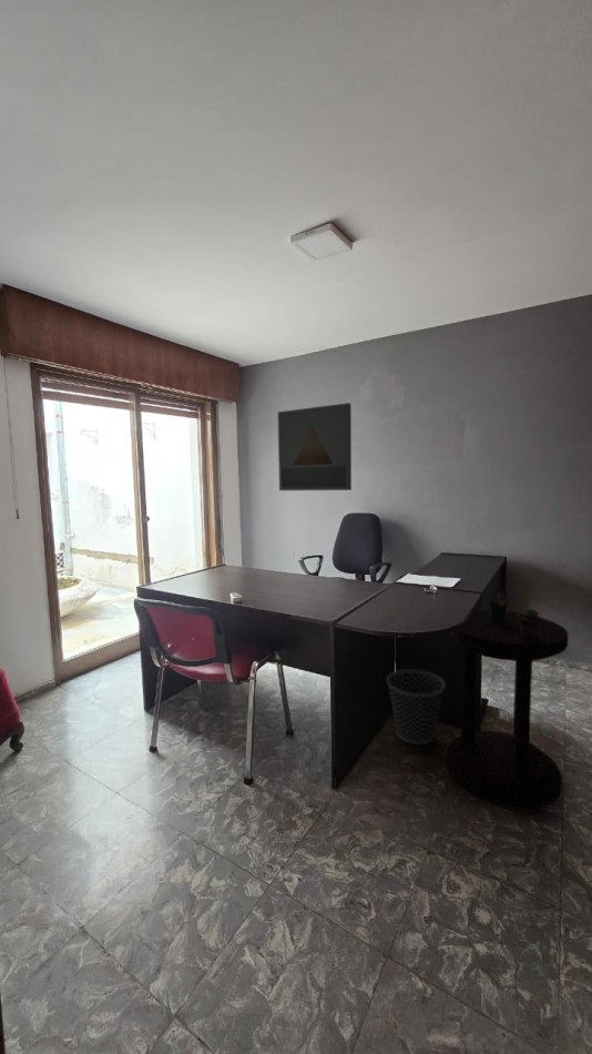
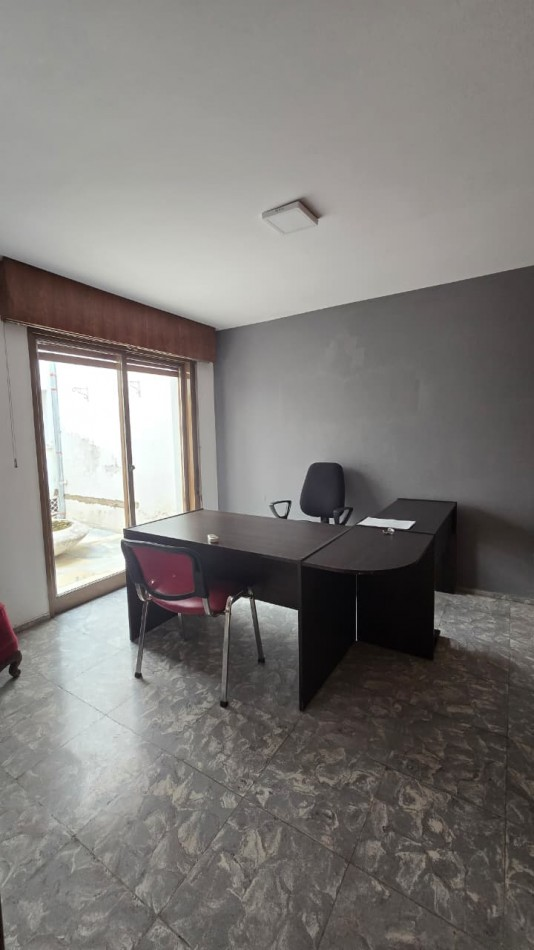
- wall art (313, 449)
- side table (514, 699)
- pen holder (498, 607)
- wastebasket (415, 707)
- potted succulent (529, 621)
